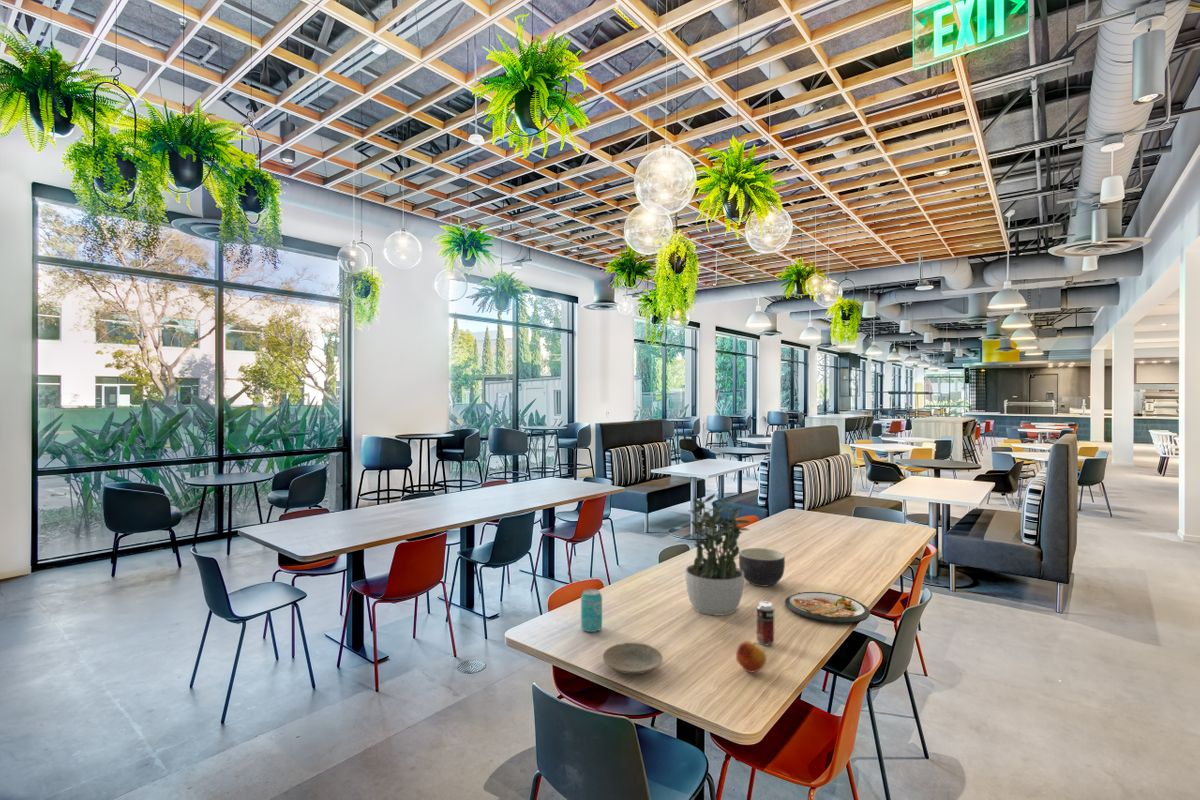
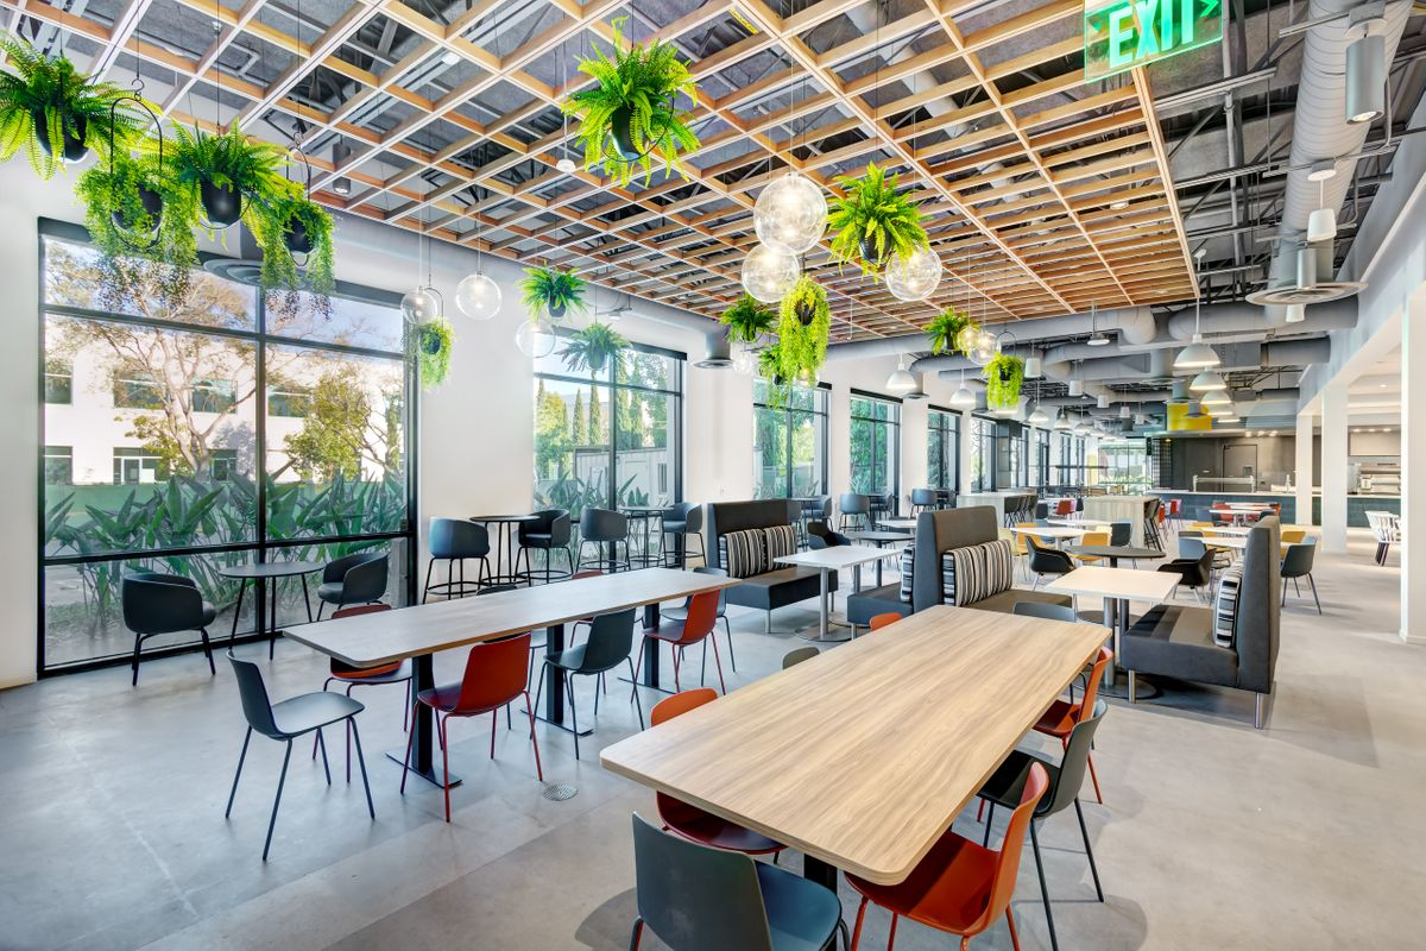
- beverage can (591, 610)
- dish (826, 604)
- bowl (761, 568)
- apple (751, 656)
- potted plant (718, 551)
- plate (632, 660)
- beverage can (765, 623)
